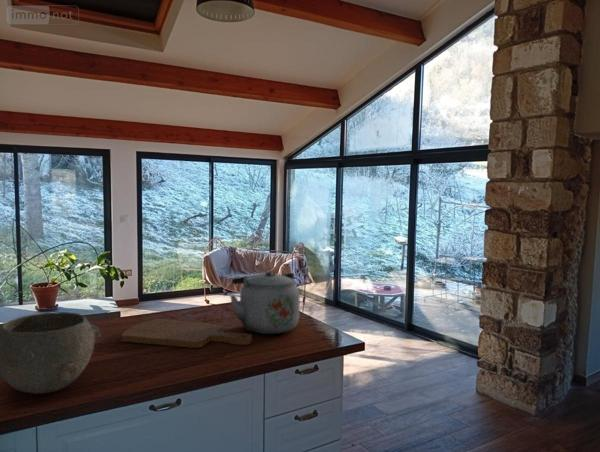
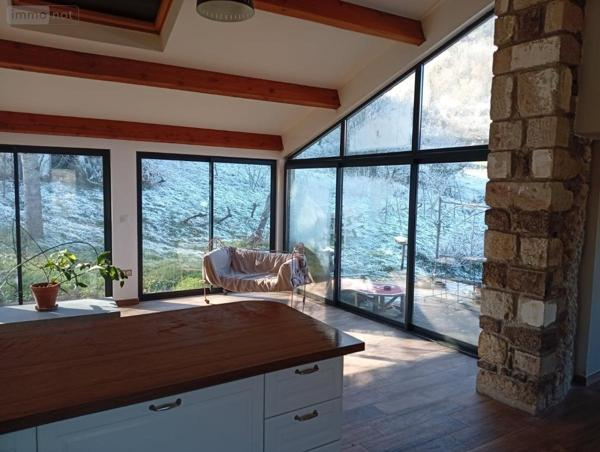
- kettle (263, 300)
- bowl (47, 353)
- cutting board (181, 333)
